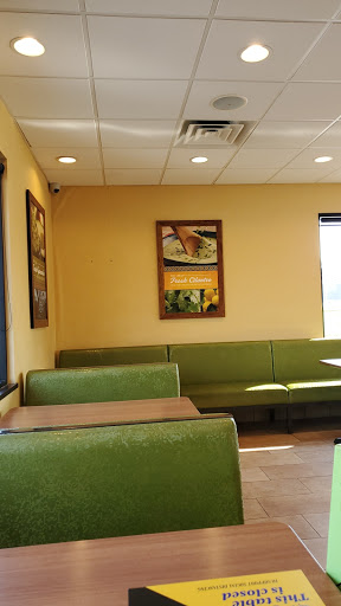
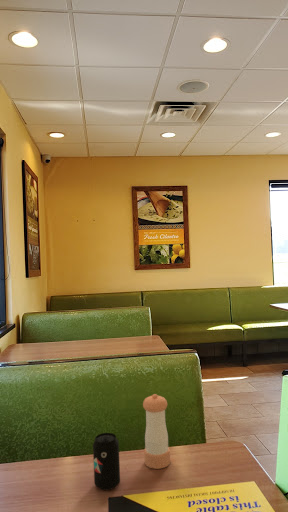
+ pepper shaker (156, 428)
+ beverage can (106, 460)
